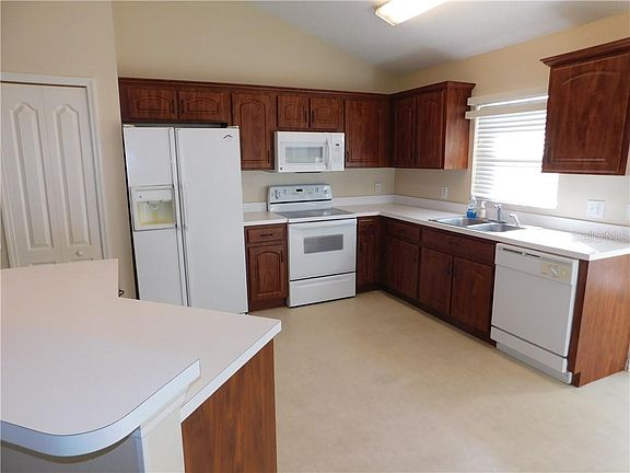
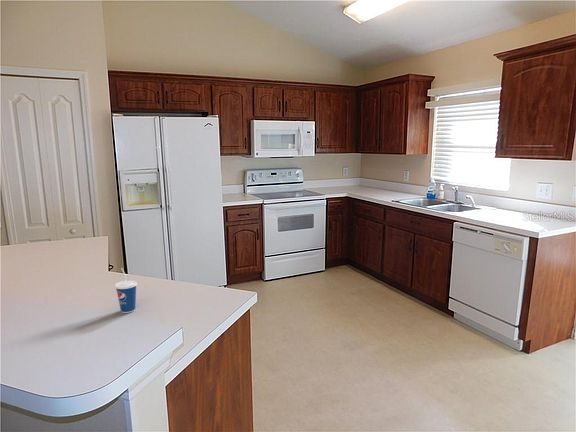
+ cup (126, 289)
